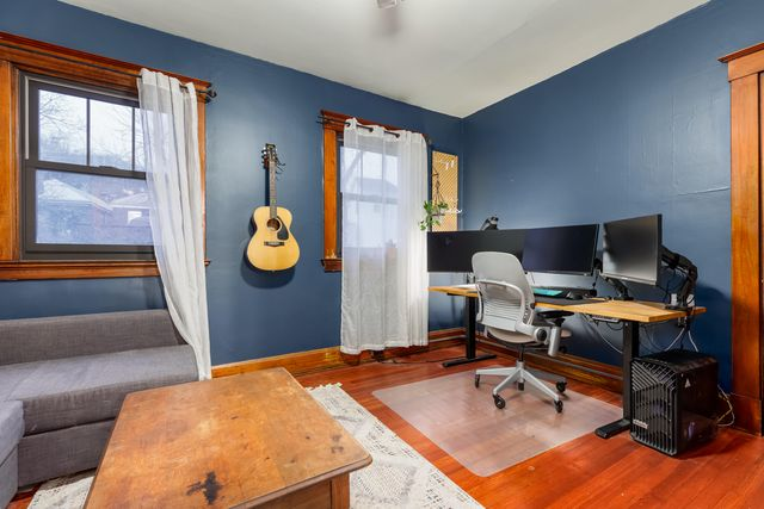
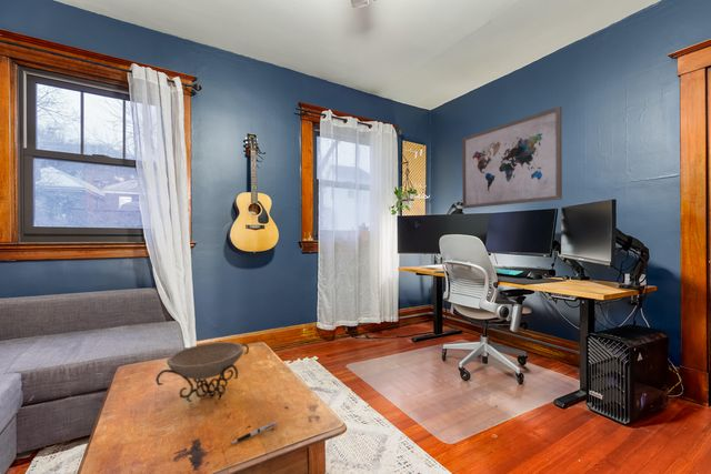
+ wall art (504, 164)
+ decorative bowl (208, 373)
+ pen (254, 432)
